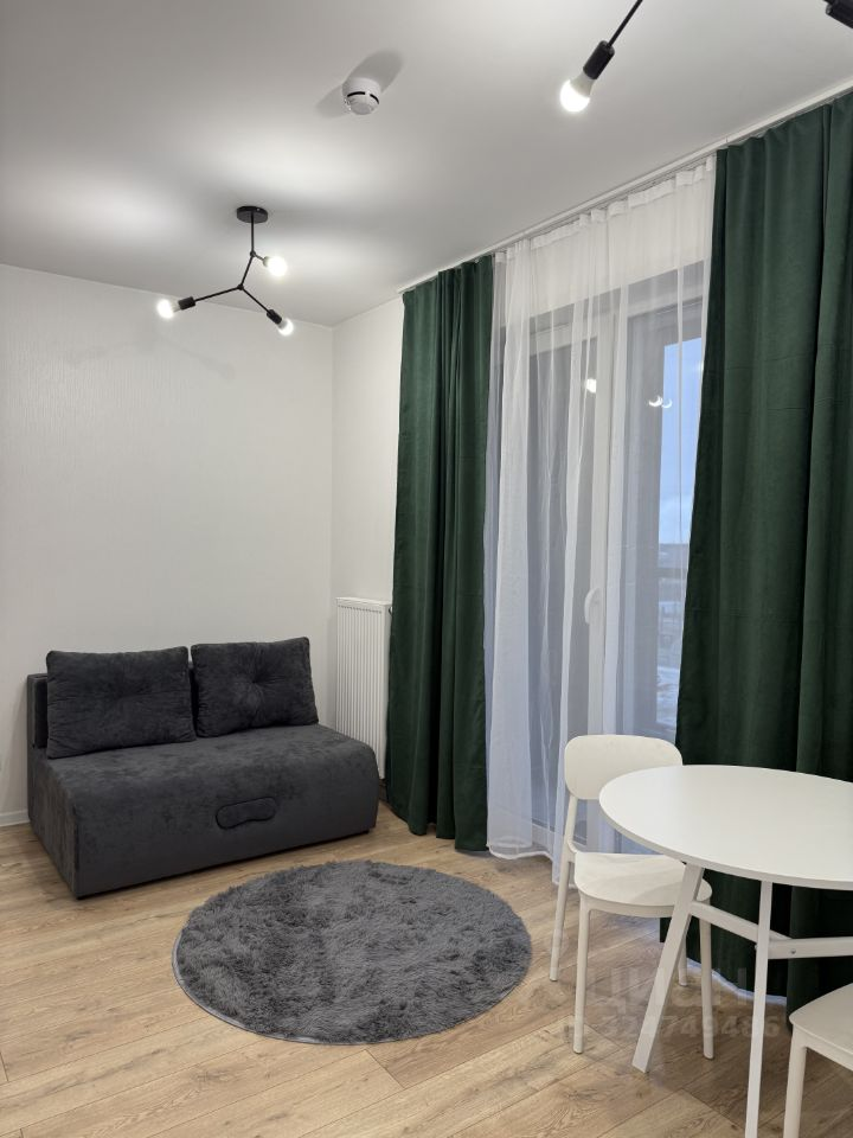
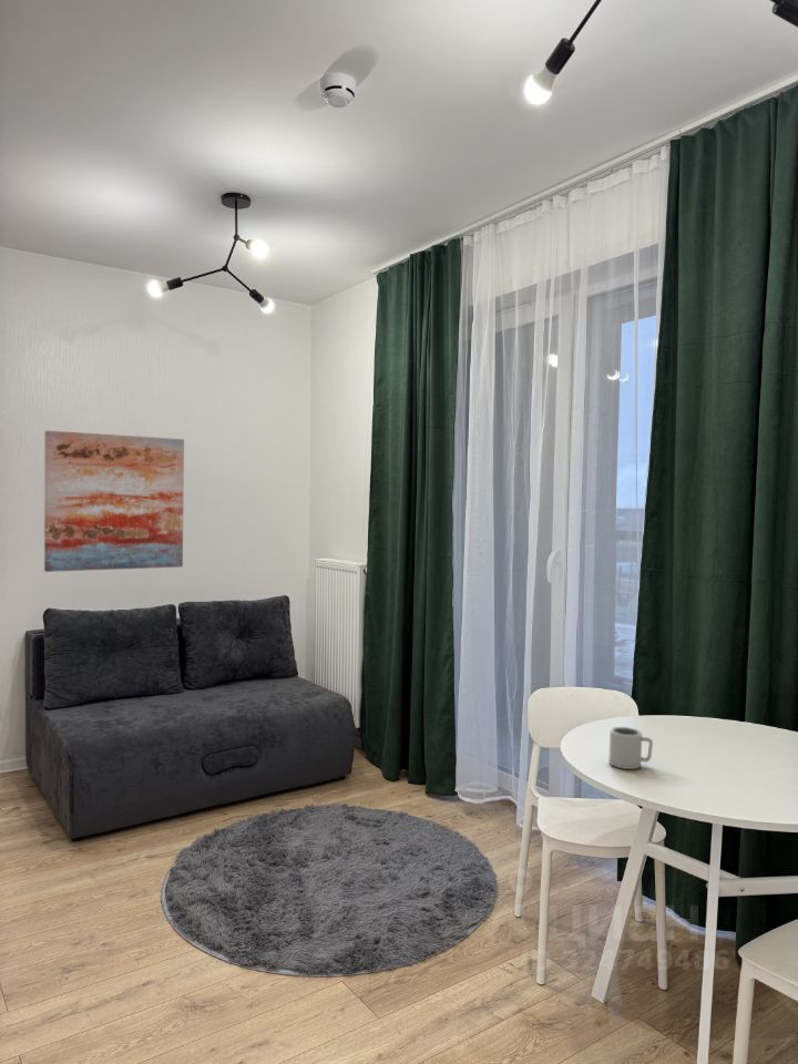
+ wall art (116, 502)
+ cup (631, 748)
